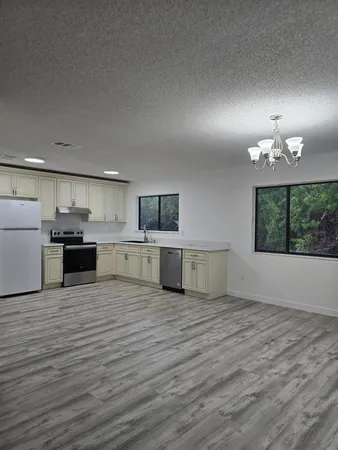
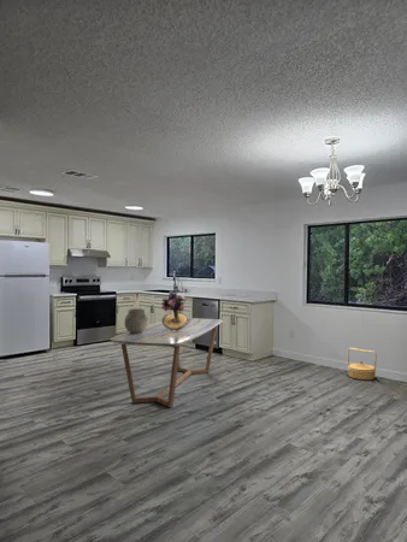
+ bouquet (175, 308)
+ ceramic pot (136, 320)
+ basket (361, 363)
+ dining table (175, 357)
